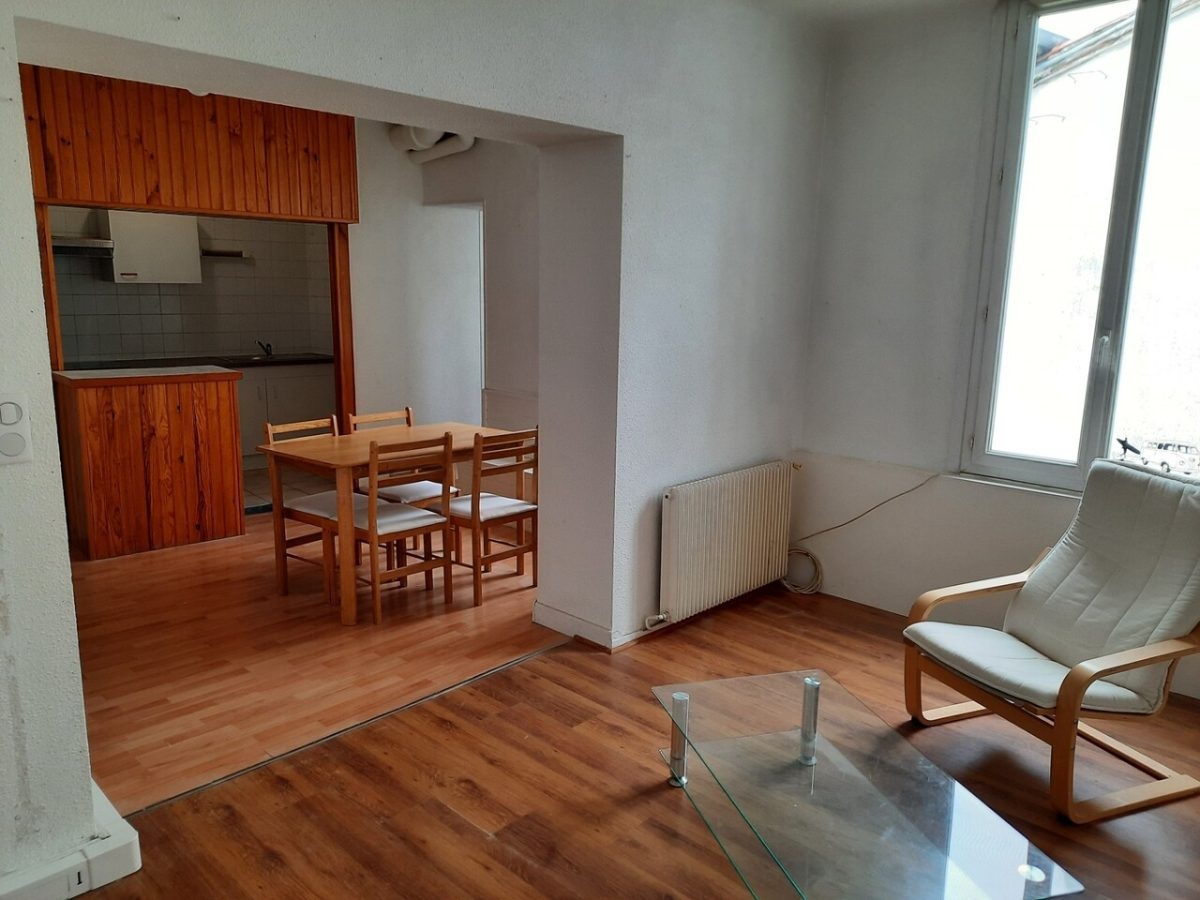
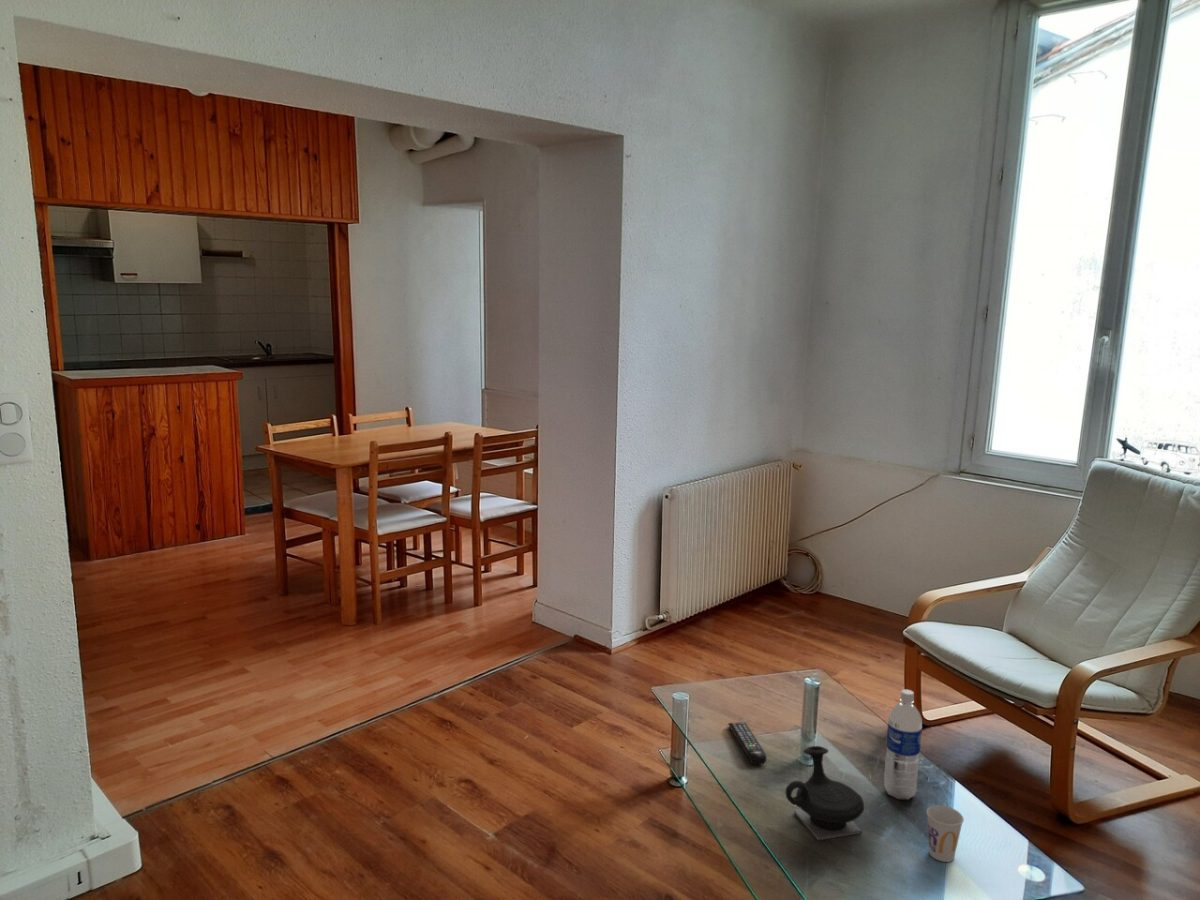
+ remote control (746, 740)
+ cup (943, 834)
+ water bottle (903, 743)
+ teapot (819, 790)
